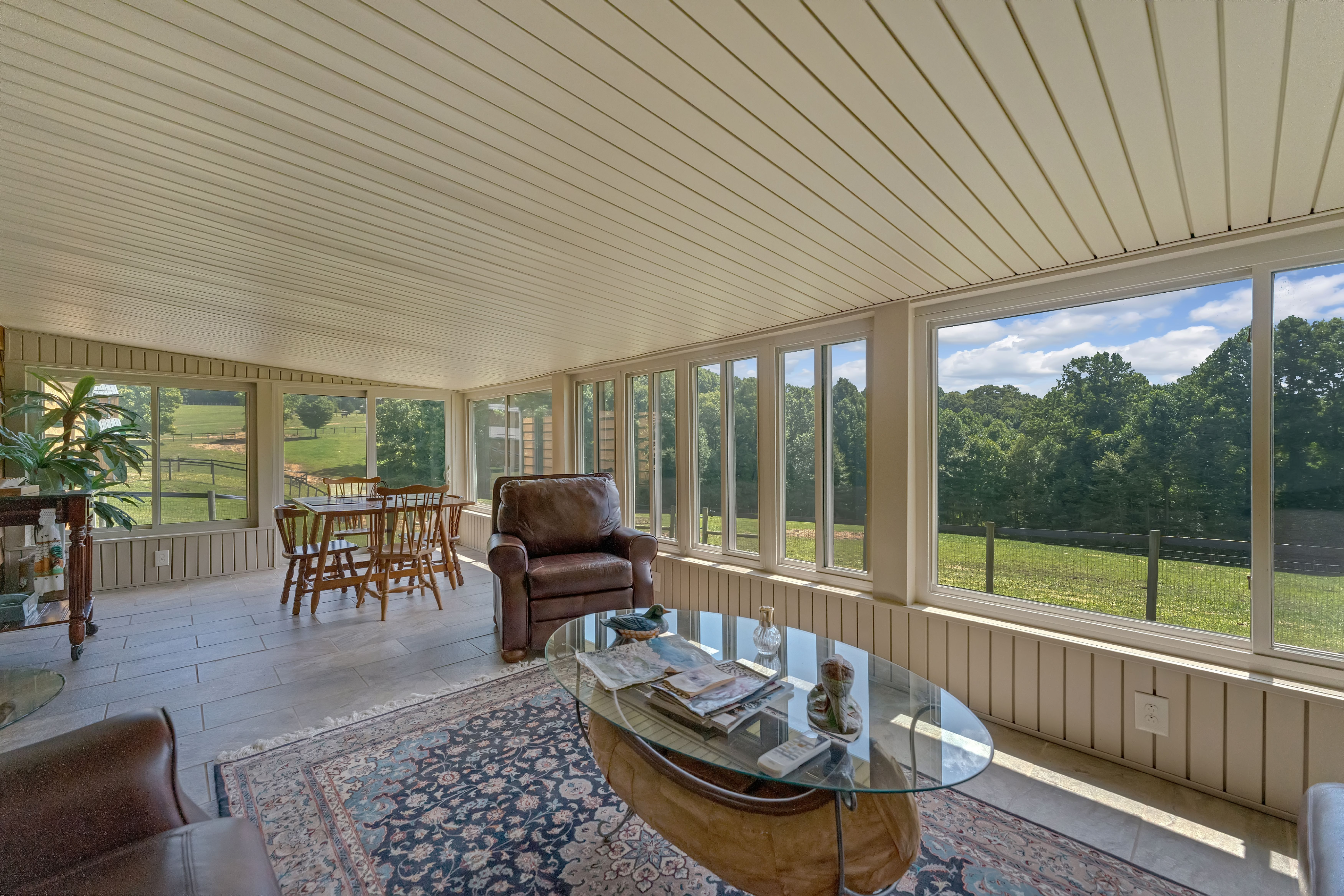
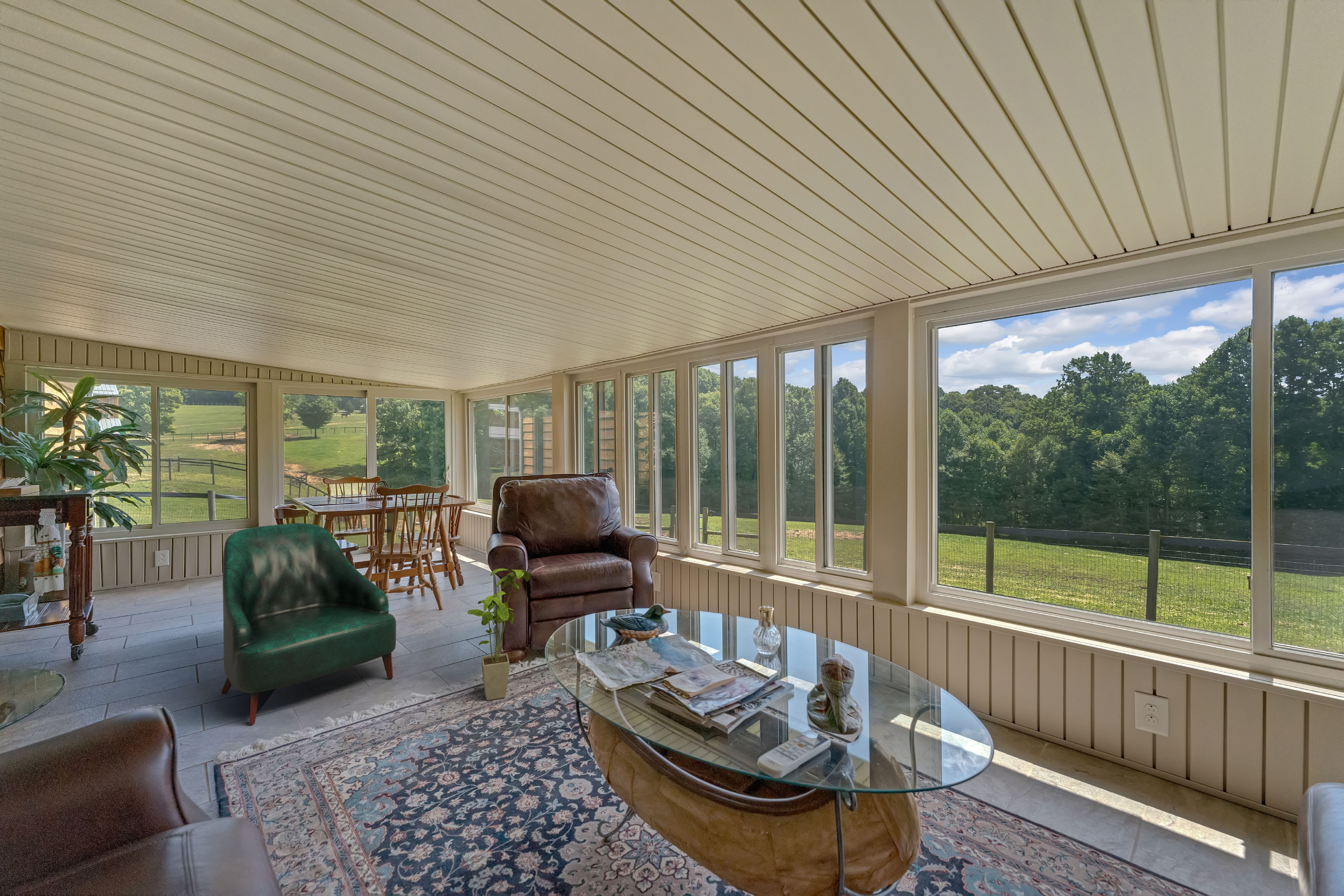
+ armchair (302, 607)
+ house plant (498, 630)
